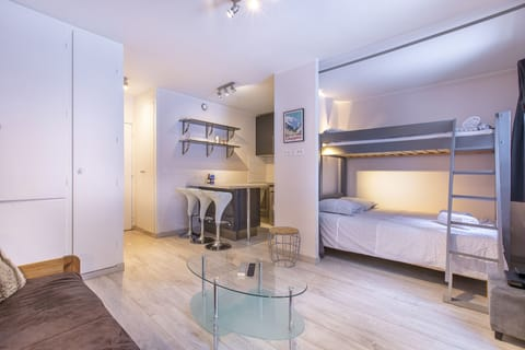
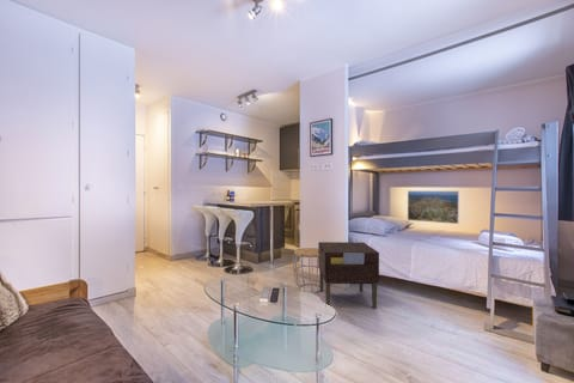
+ nightstand (346, 273)
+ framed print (432, 206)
